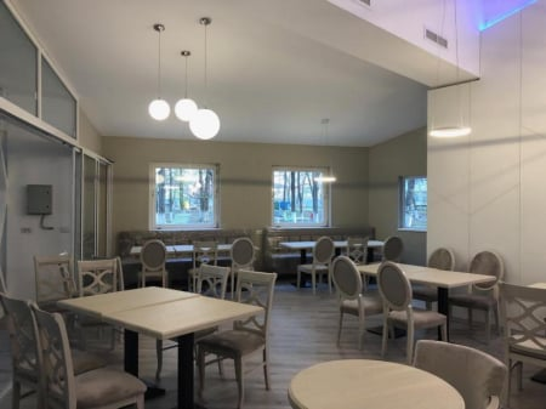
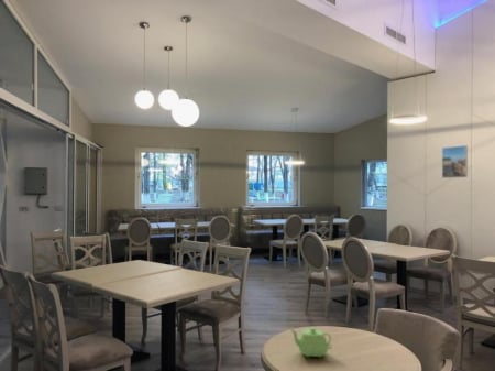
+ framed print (454, 162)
+ teapot (310, 340)
